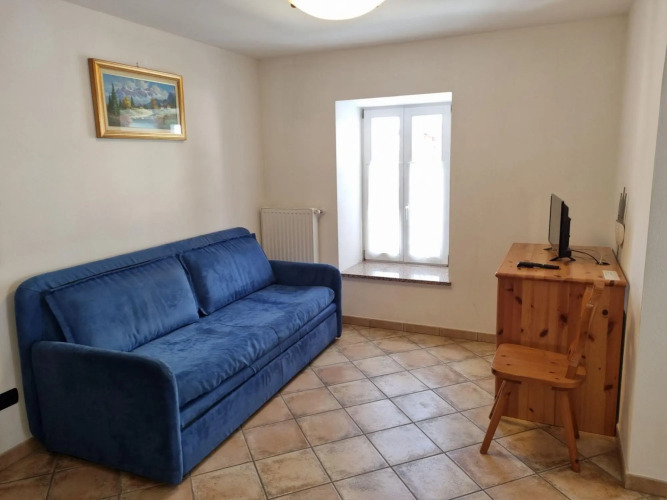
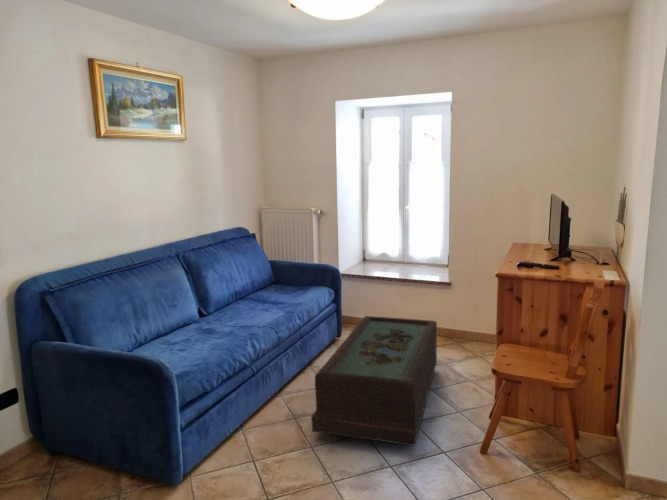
+ coffee table (383, 371)
